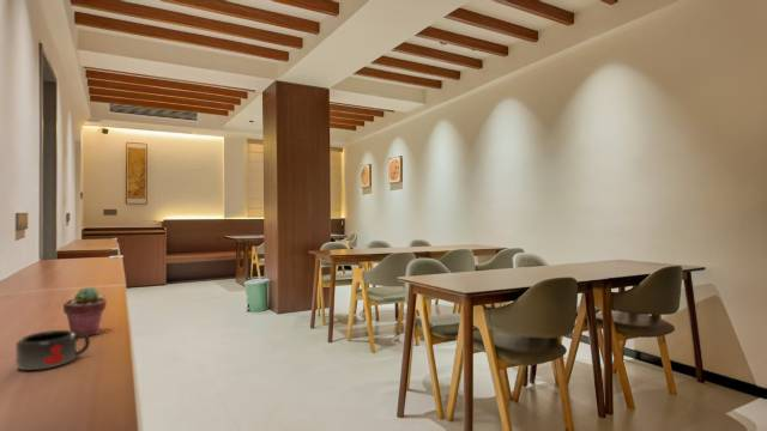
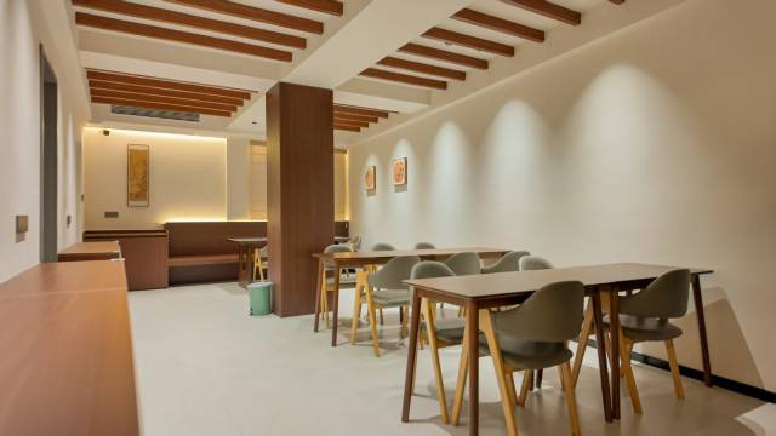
- mug (54, 347)
- potted succulent (85, 310)
